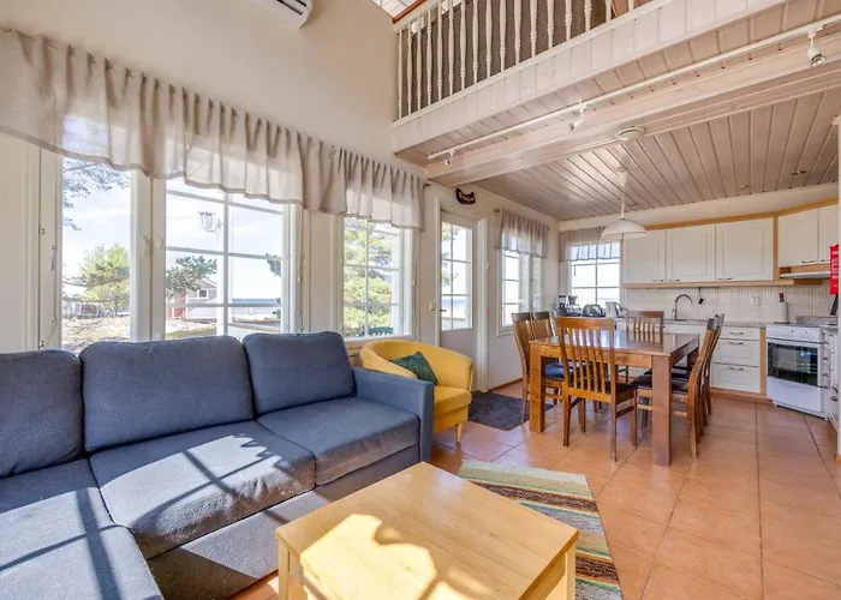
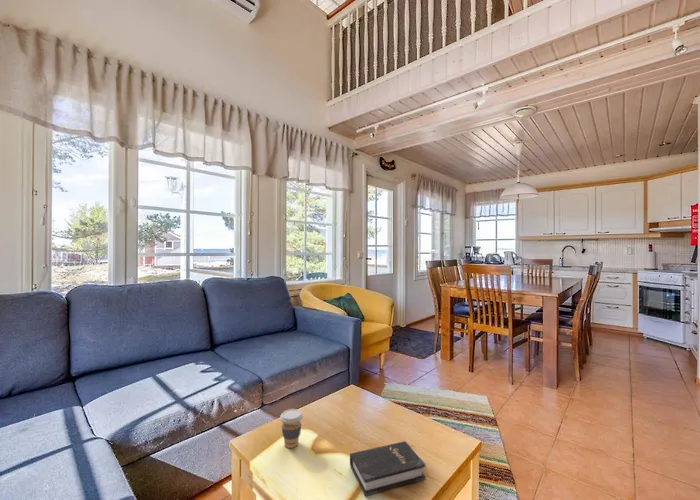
+ coffee cup (291, 428)
+ hardback book (386, 464)
